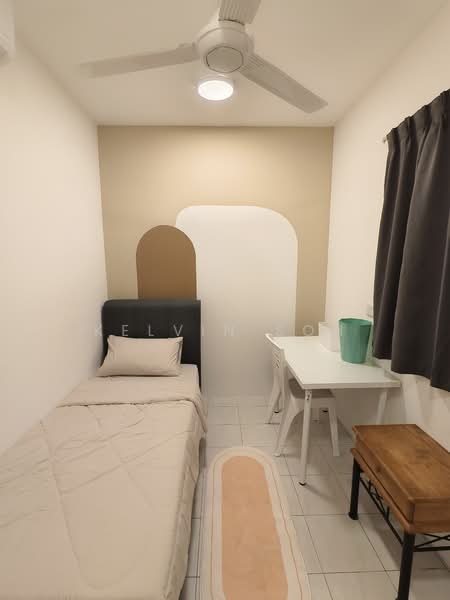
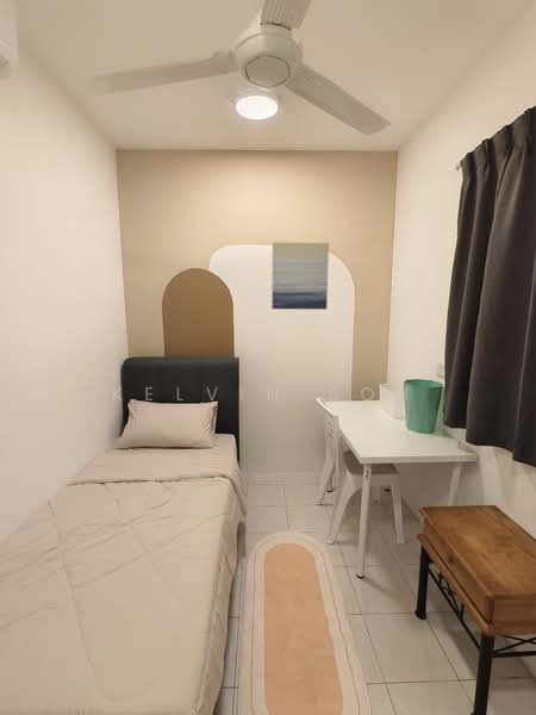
+ wall art (299, 276)
